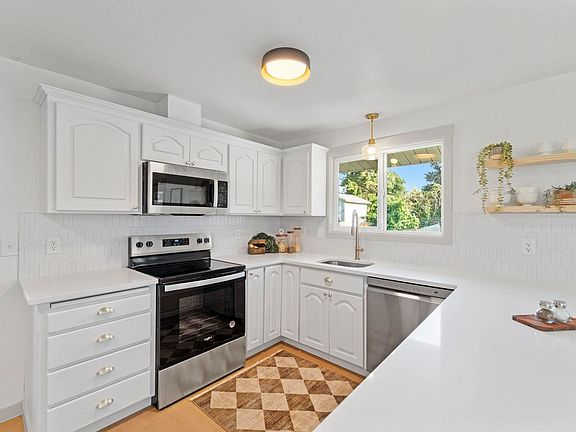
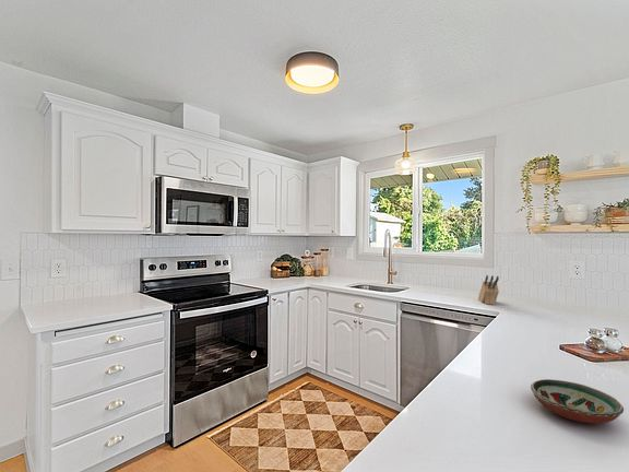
+ knife block (488, 287)
+ decorative bowl (573, 403)
